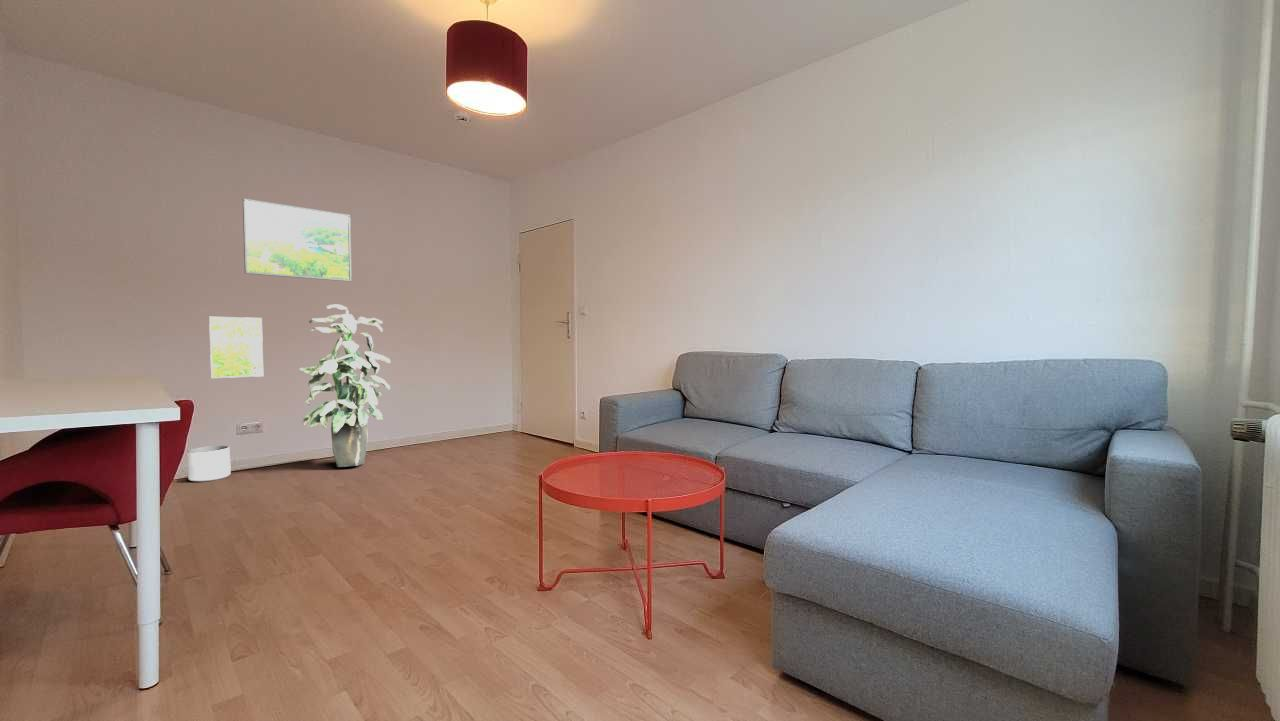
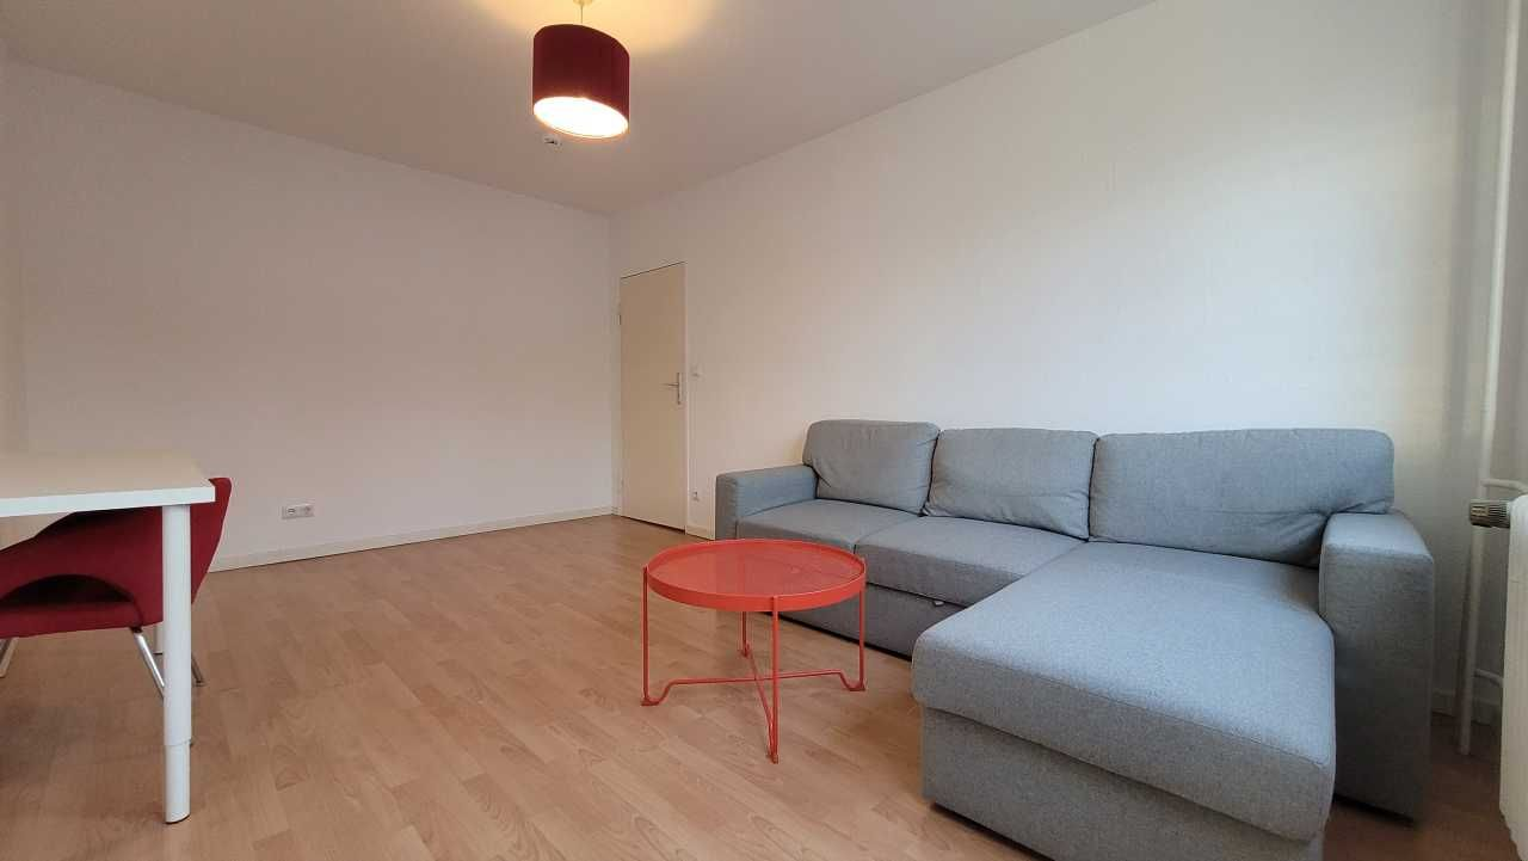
- indoor plant (344, 385)
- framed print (237, 347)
- planter (209, 463)
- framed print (300, 242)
